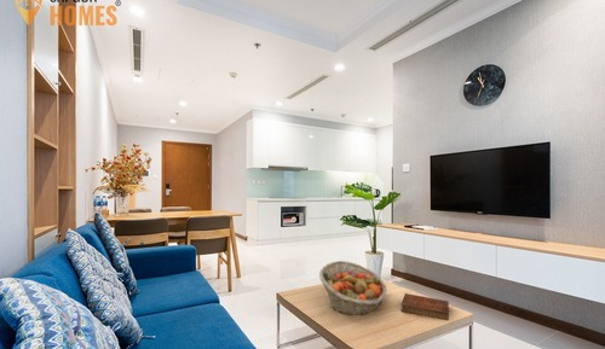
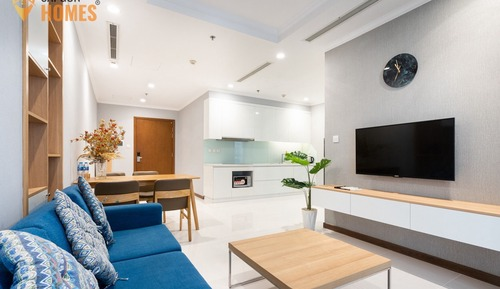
- bible (425, 306)
- fruit basket (352, 285)
